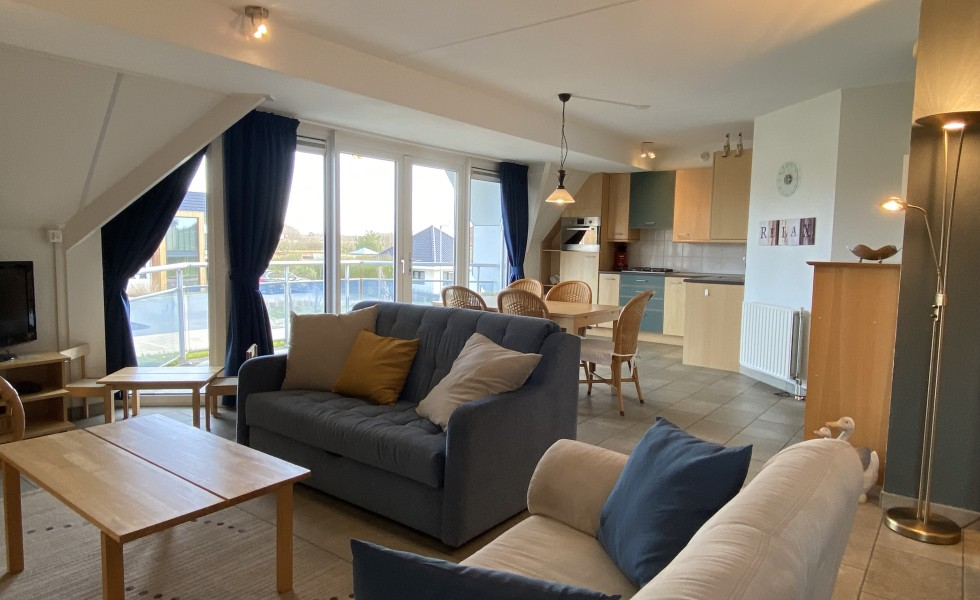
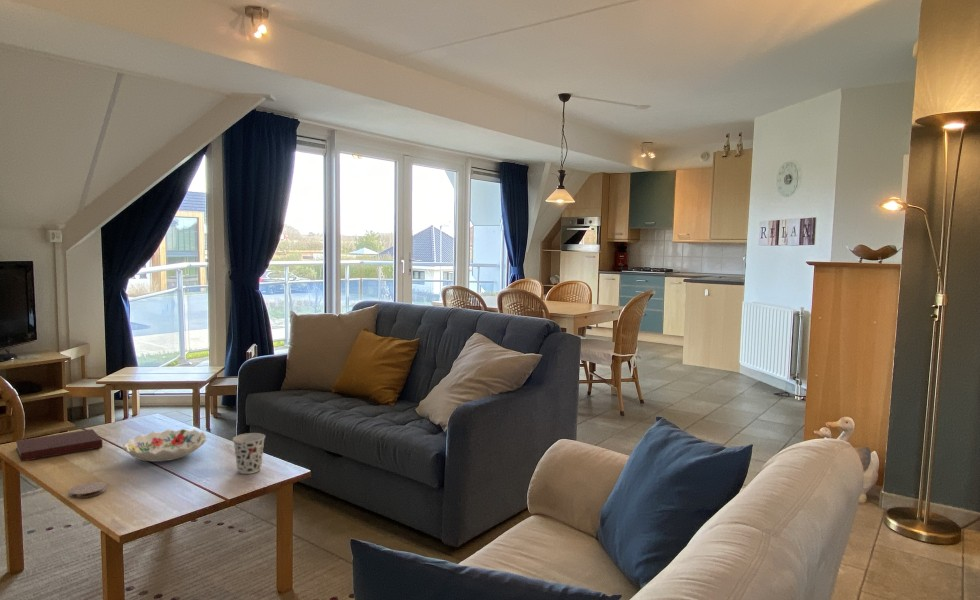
+ coaster (87, 489)
+ notebook (59, 444)
+ decorative bowl (166, 447)
+ cup (249, 453)
